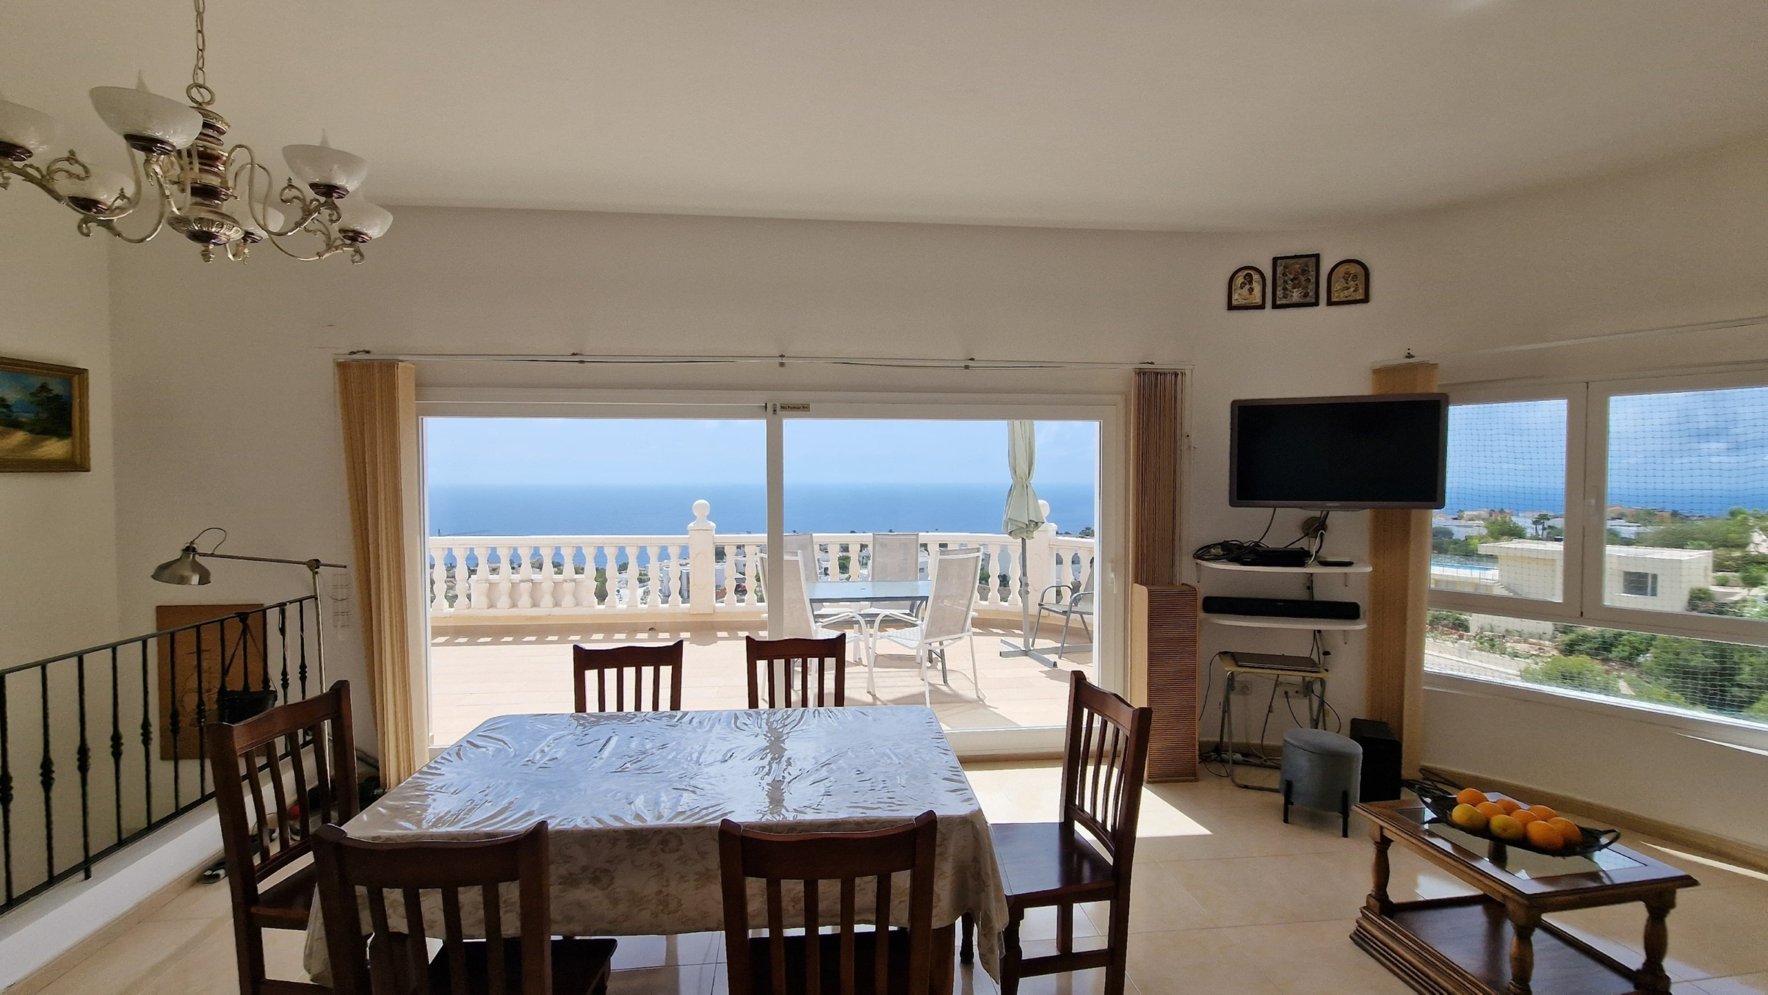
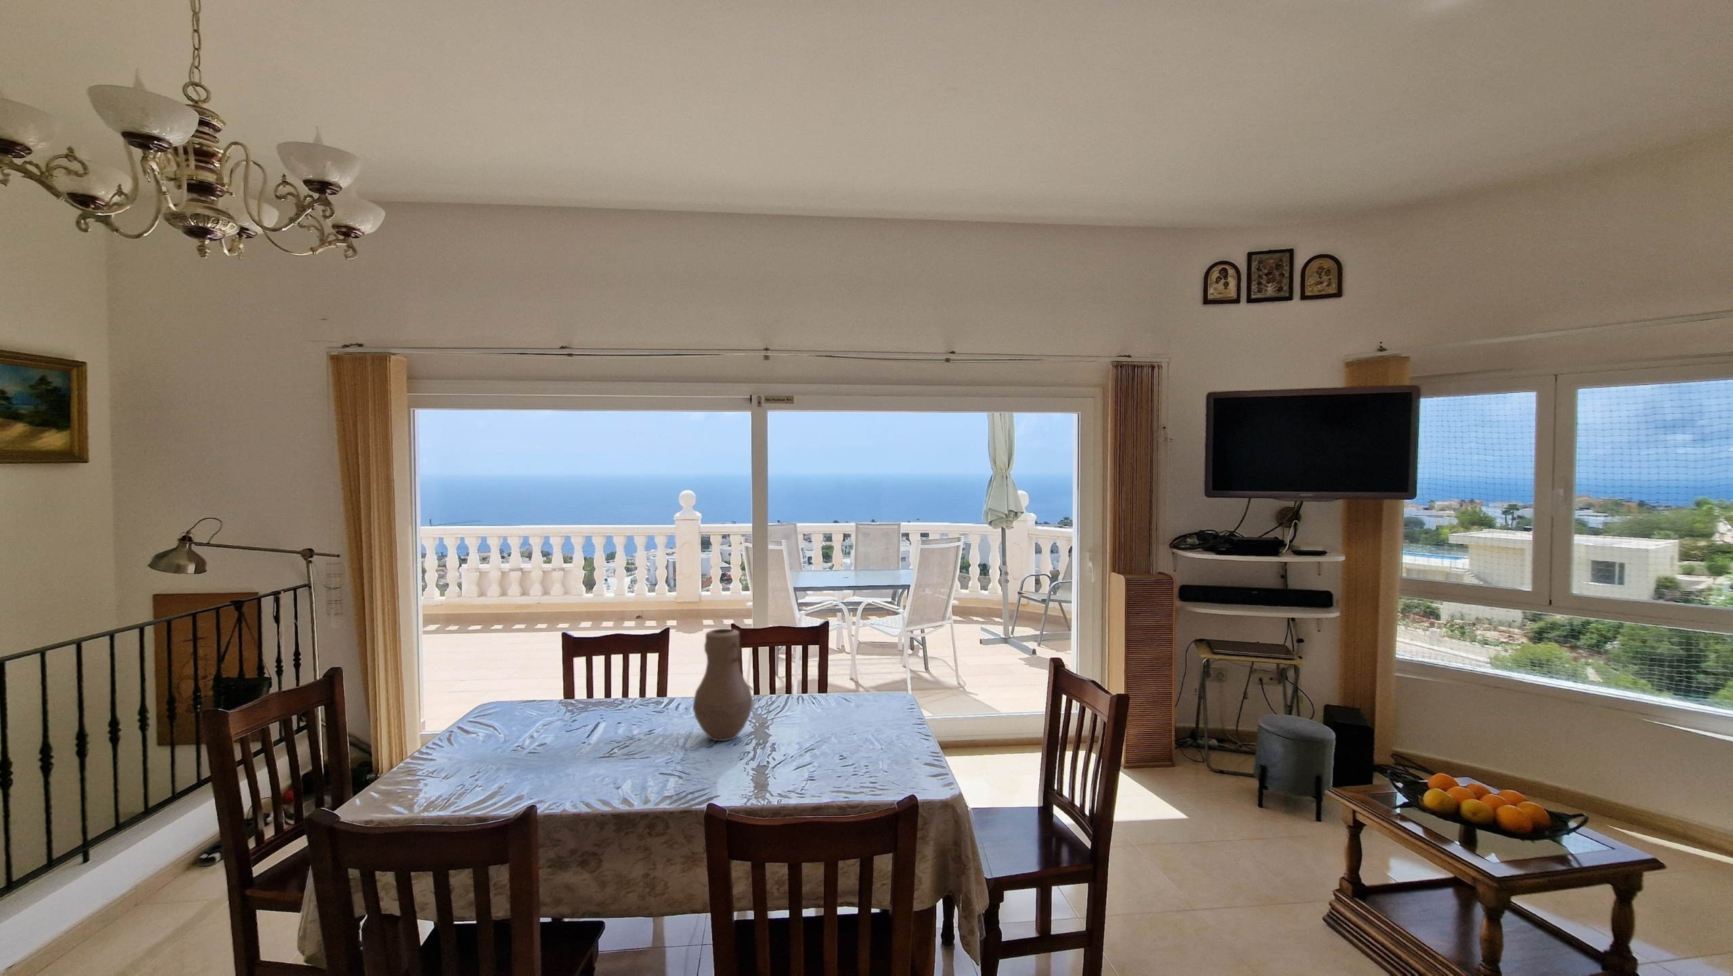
+ vase (722, 683)
